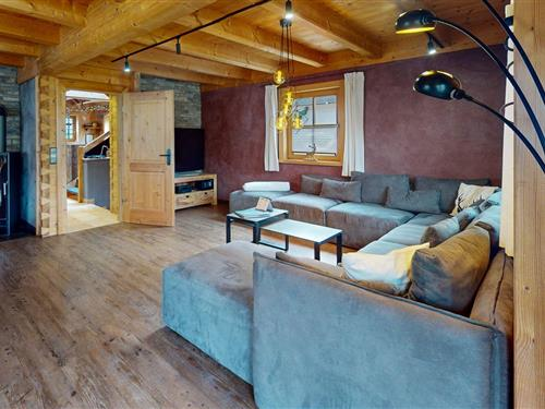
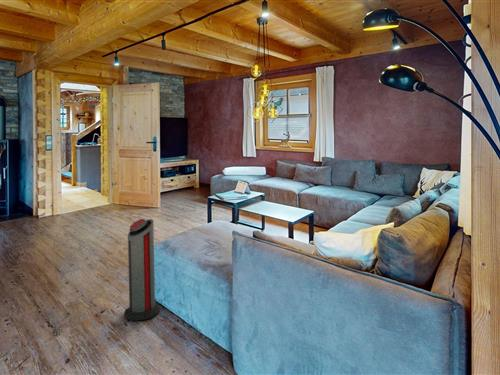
+ air purifier (141, 266)
